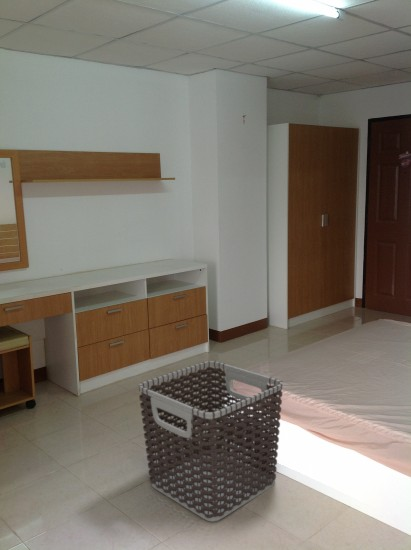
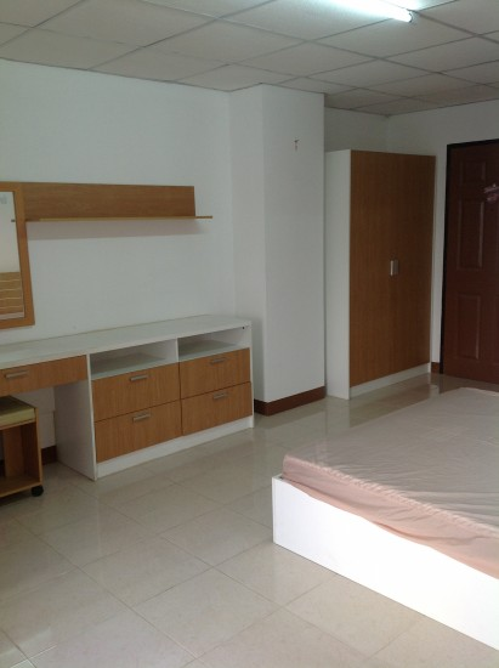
- clothes hamper (211, 434)
